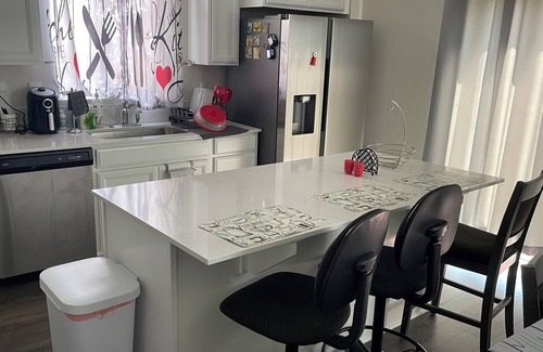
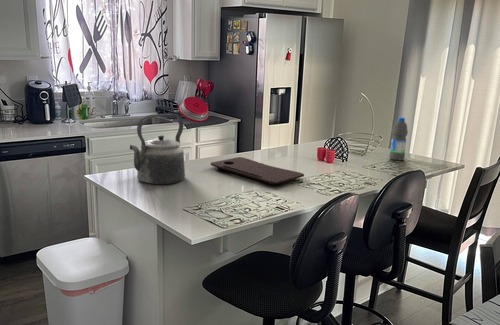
+ cutting board (255, 170)
+ kettle (157, 147)
+ water bottle (399, 138)
